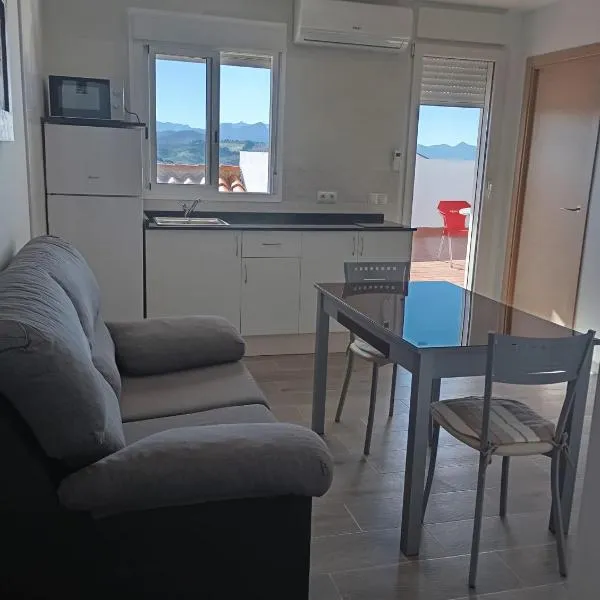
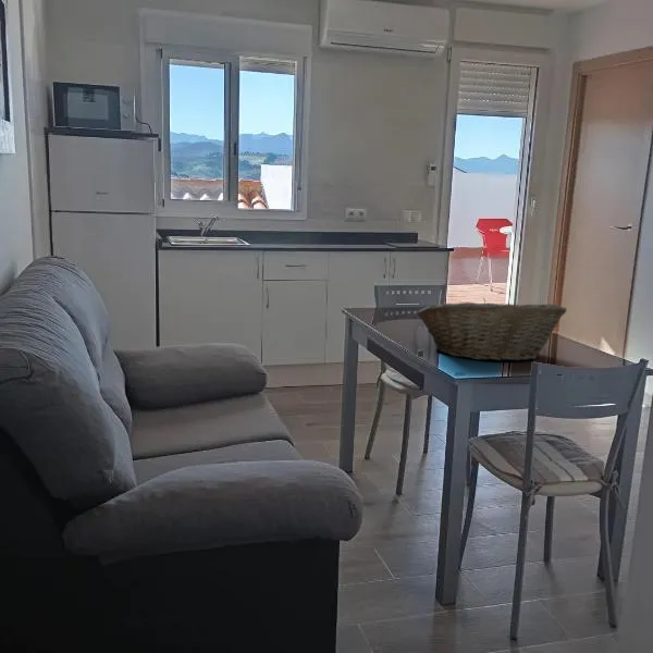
+ fruit basket (490, 323)
